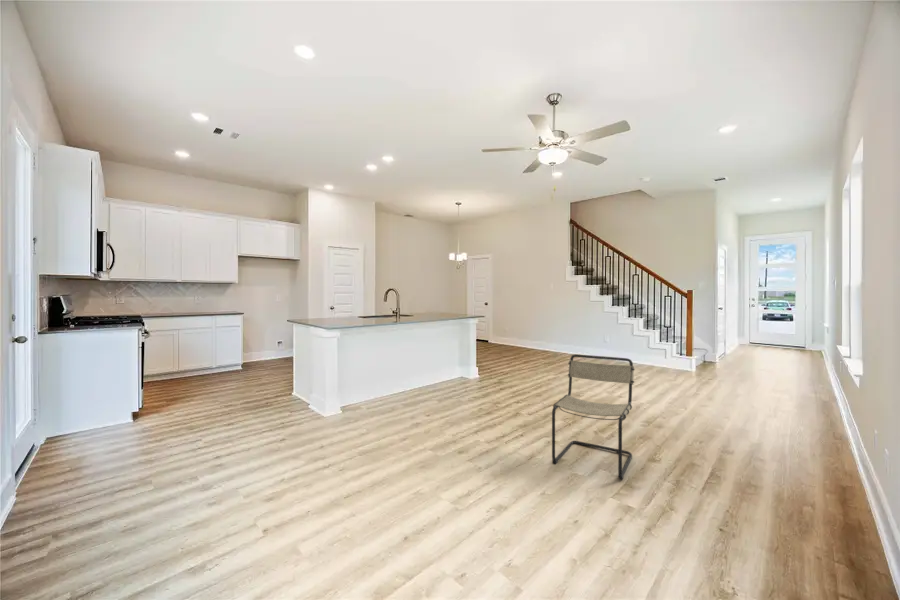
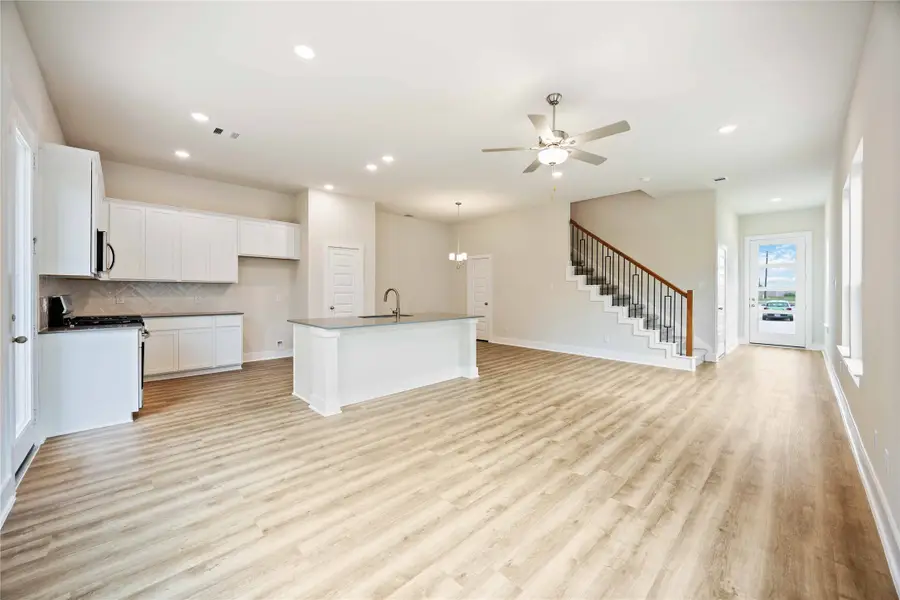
- chair (593, 410)
